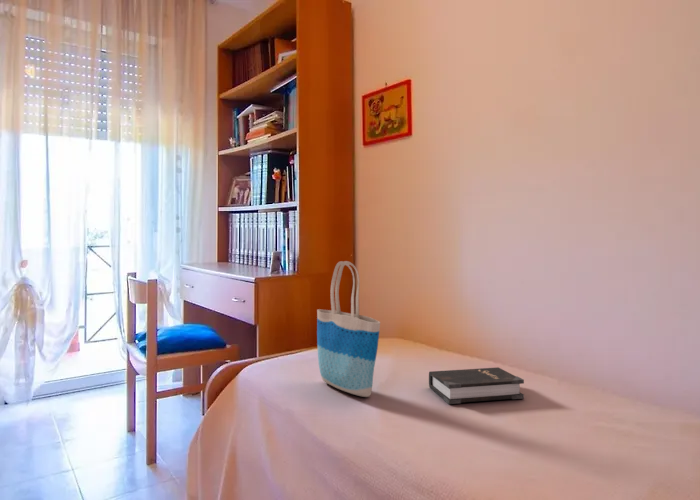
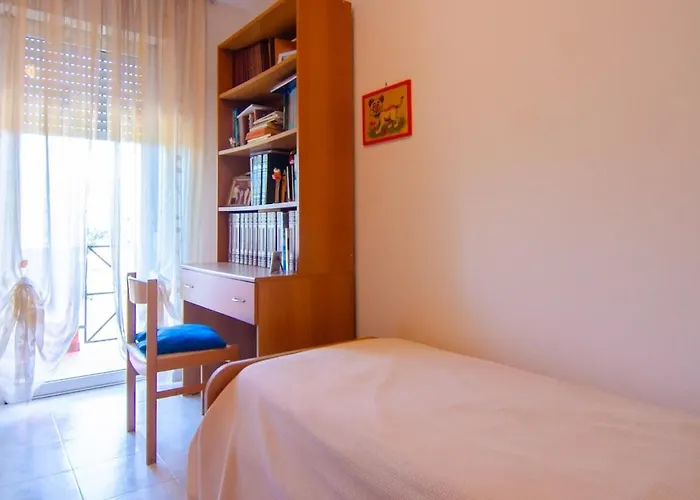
- tote bag (345, 326)
- hardback book (474, 383)
